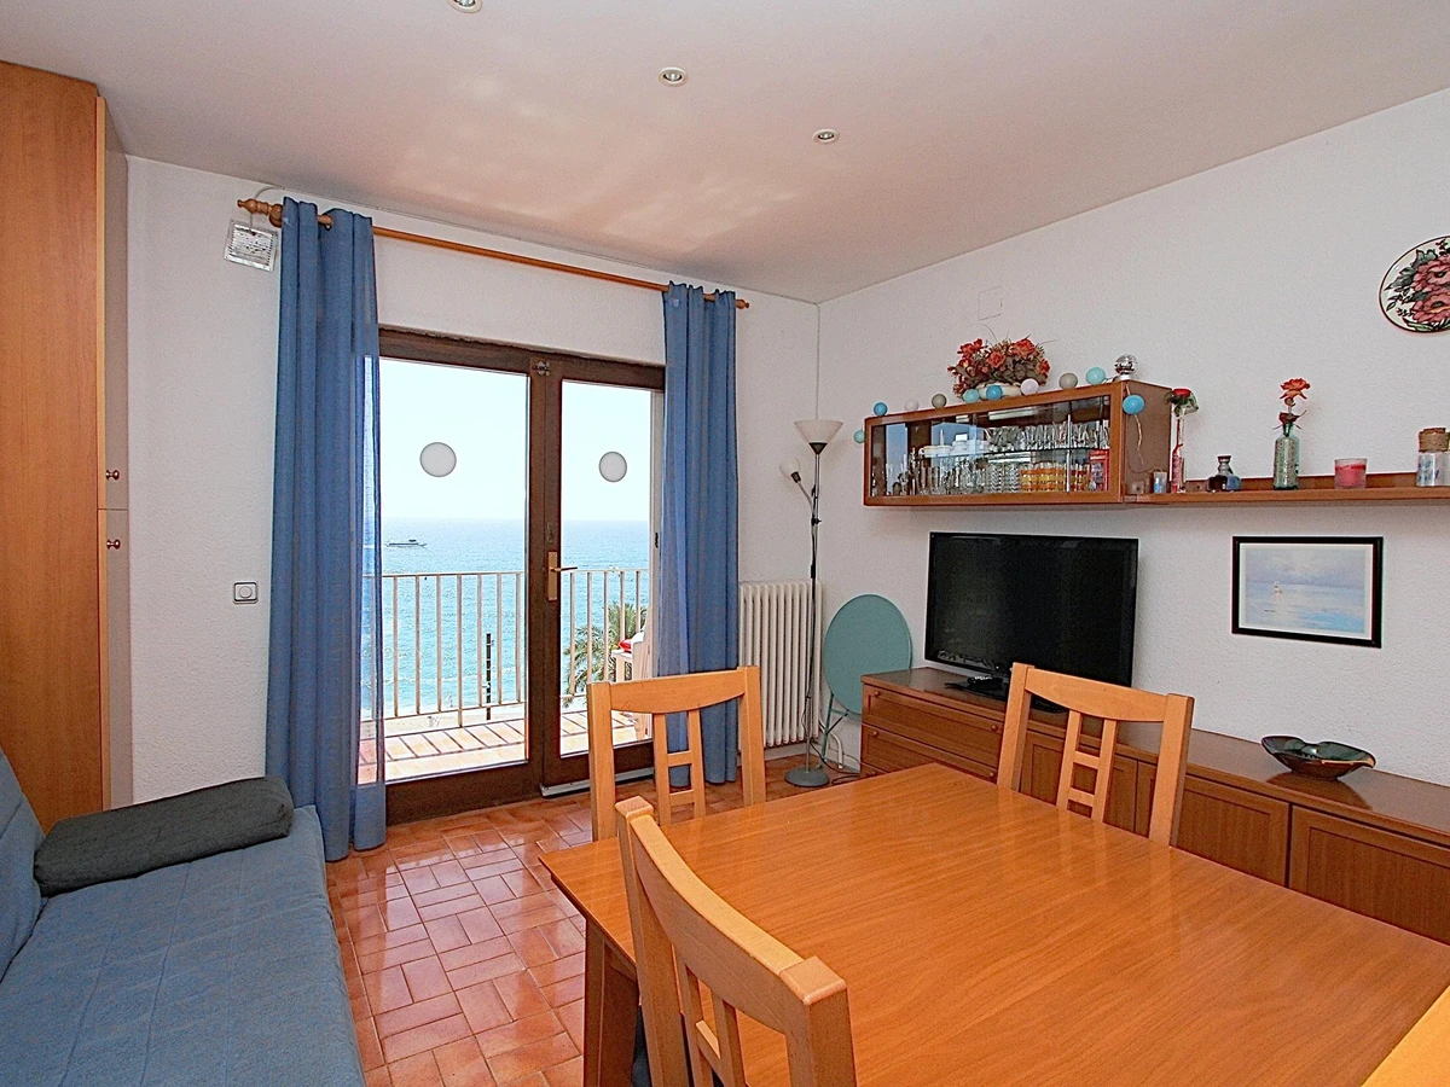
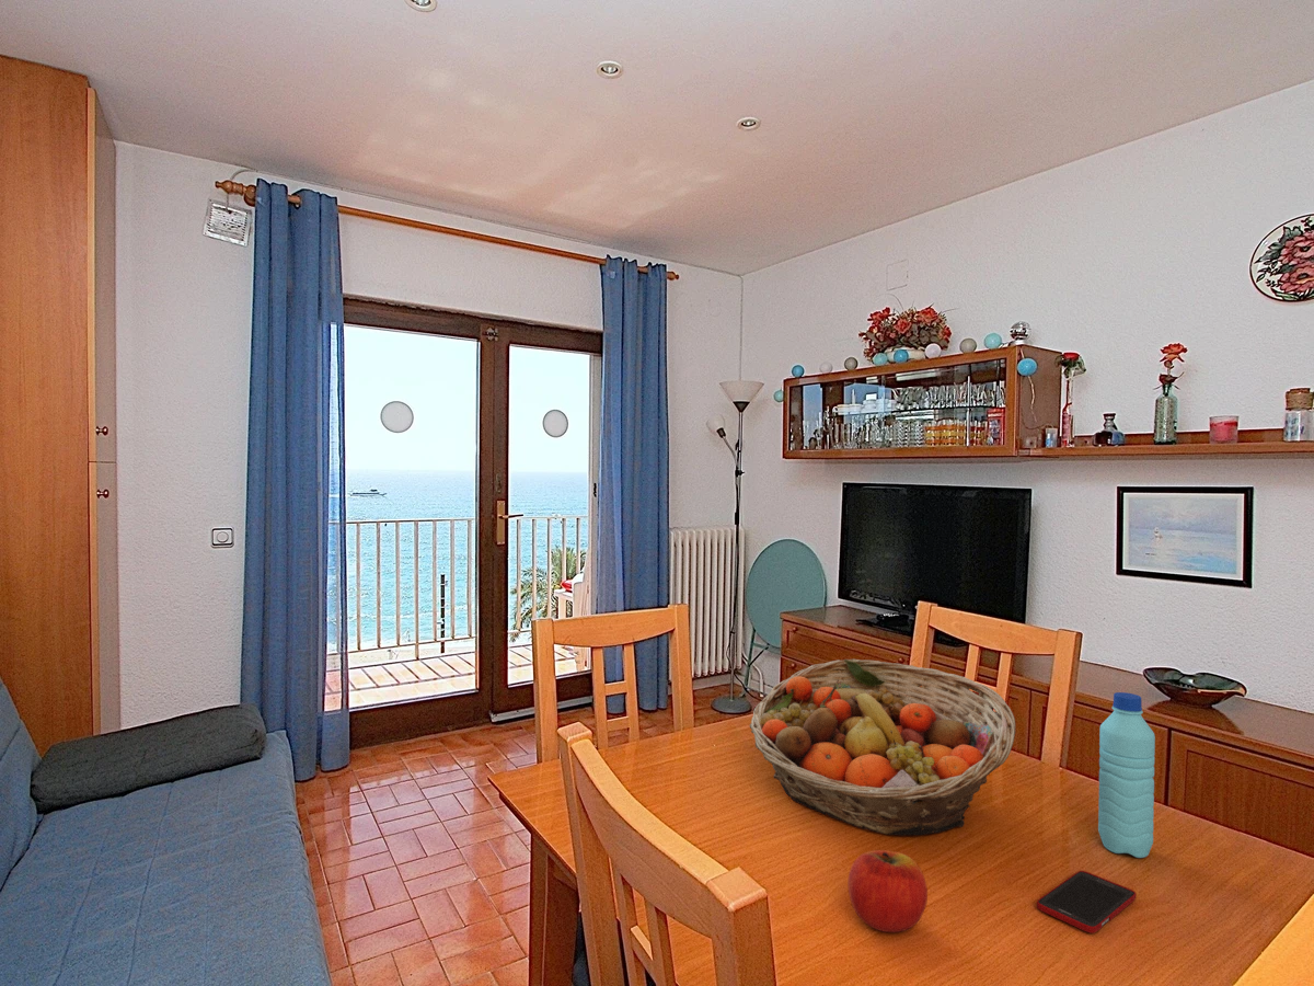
+ water bottle (1126, 771)
+ fruit basket (874, 737)
+ apple (886, 884)
+ cell phone (1086, 899)
